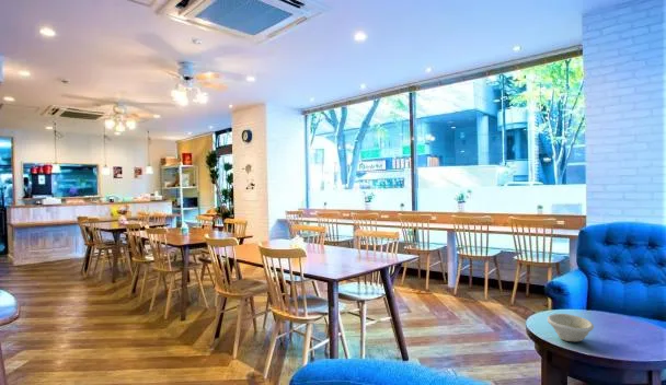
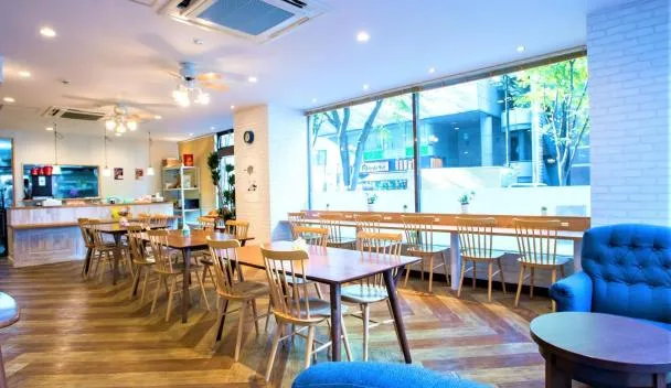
- bowl (570, 329)
